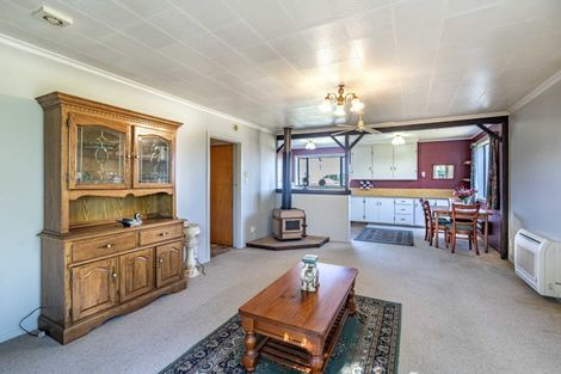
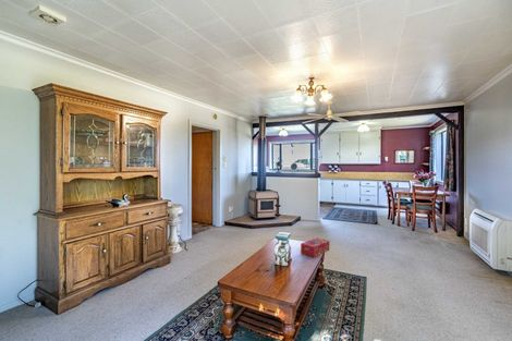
+ tissue box (315, 246)
